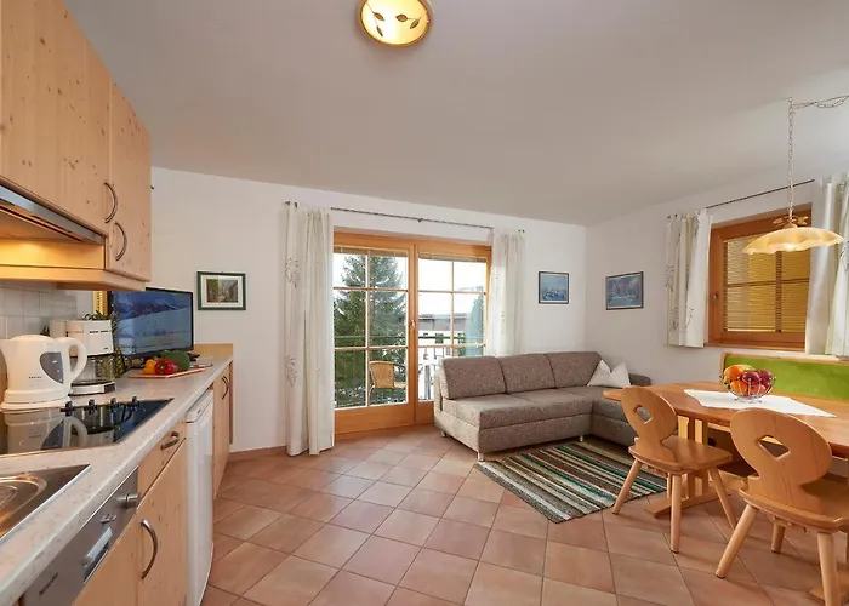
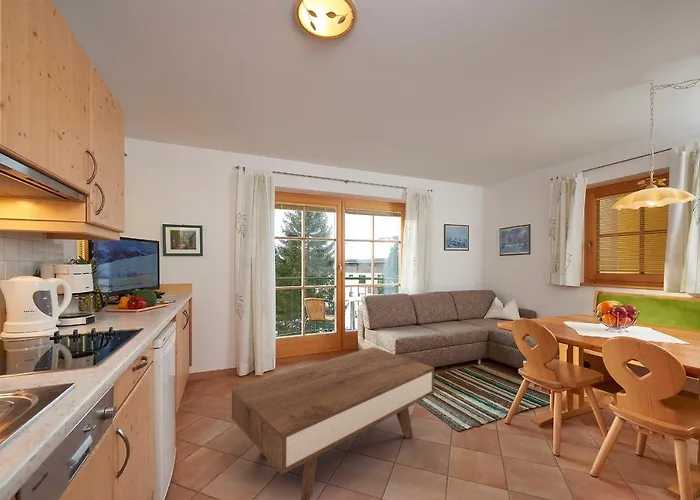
+ coffee table (339, 410)
